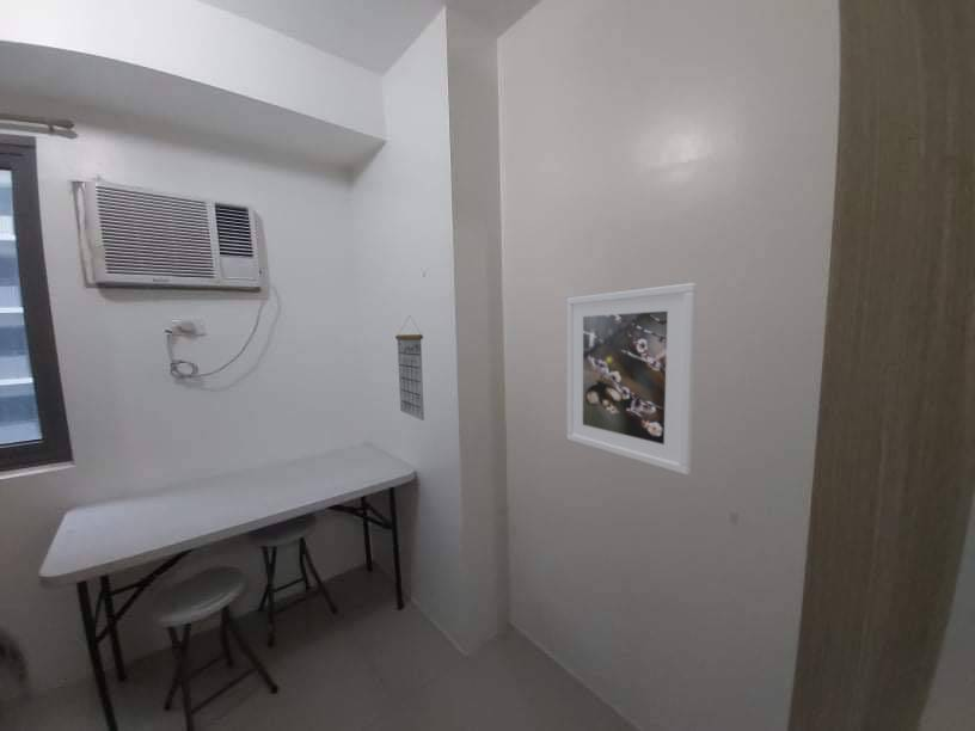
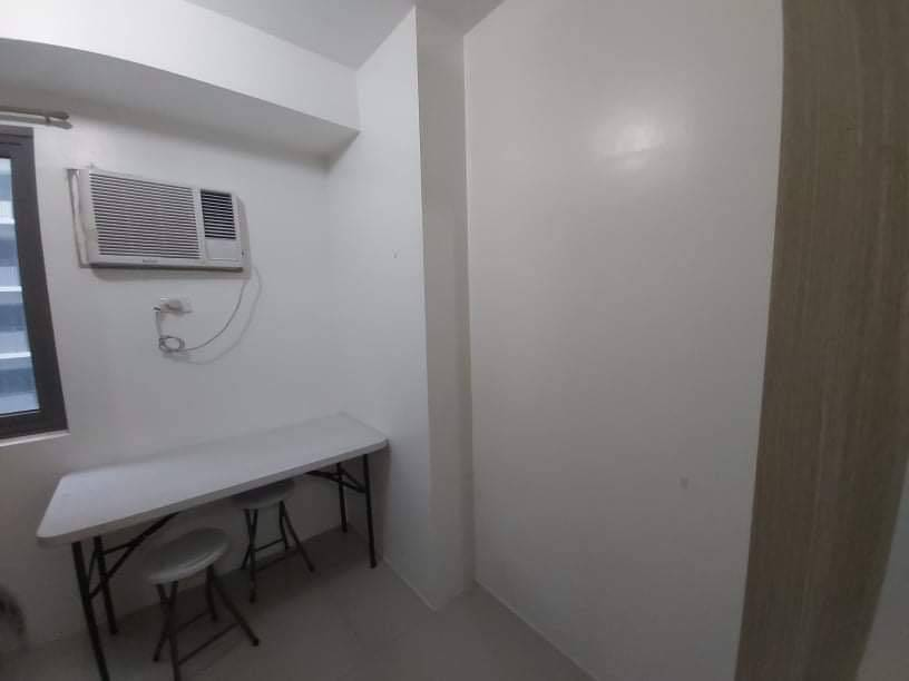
- calendar (409, 366)
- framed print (620, 374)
